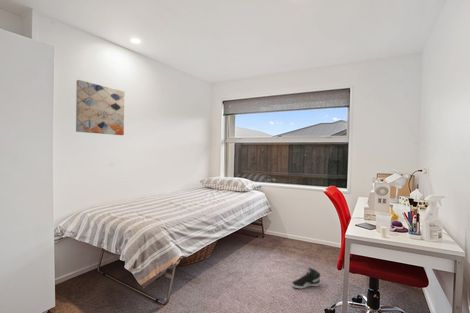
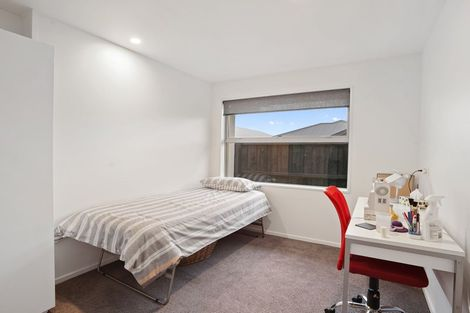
- sneaker (305, 276)
- wall art (101, 110)
